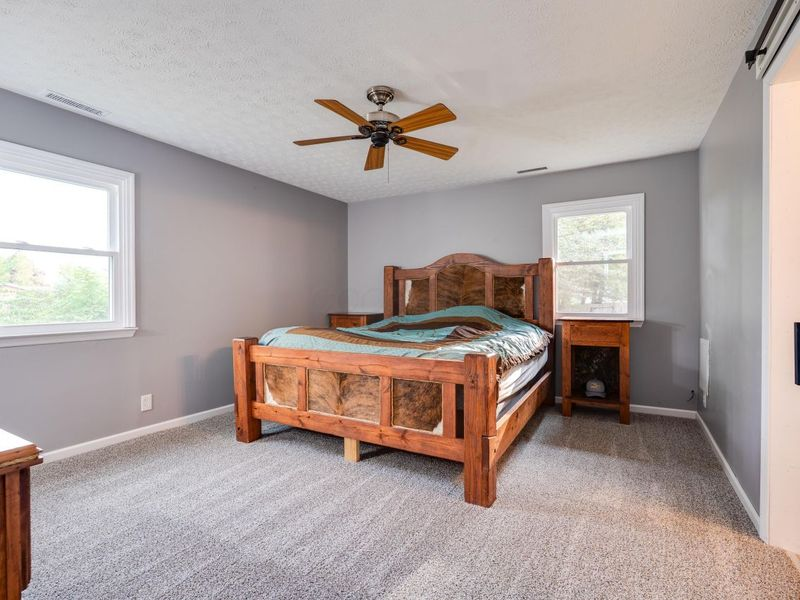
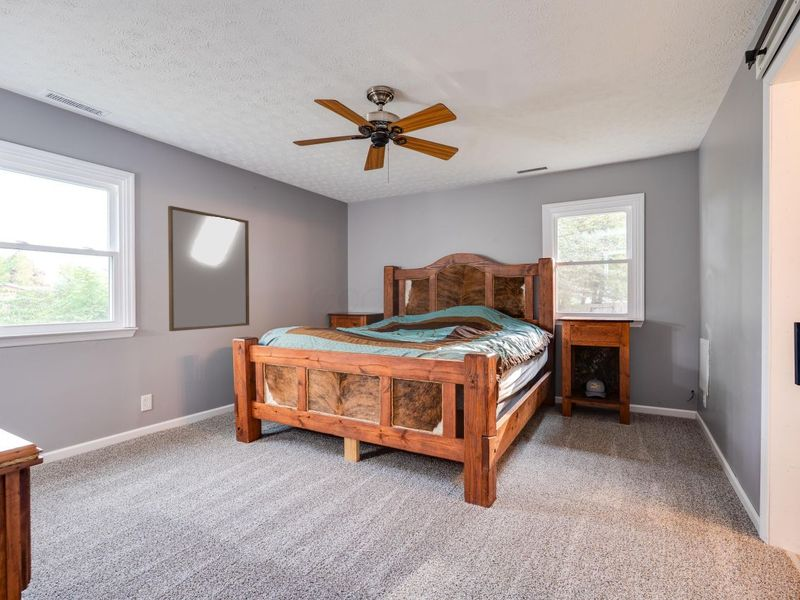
+ home mirror (212, 271)
